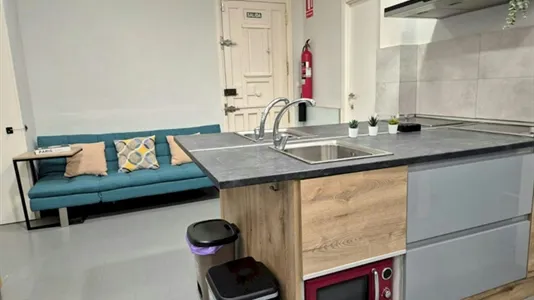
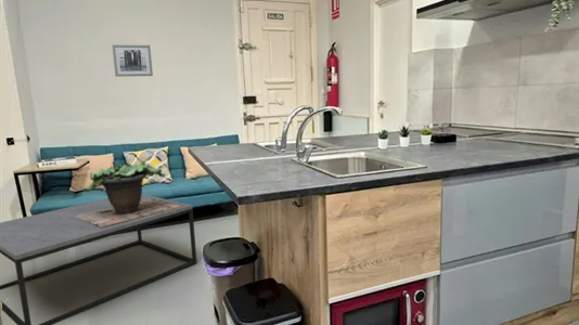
+ coffee table (92, 240)
+ potted plant (127, 186)
+ wall art (132, 60)
